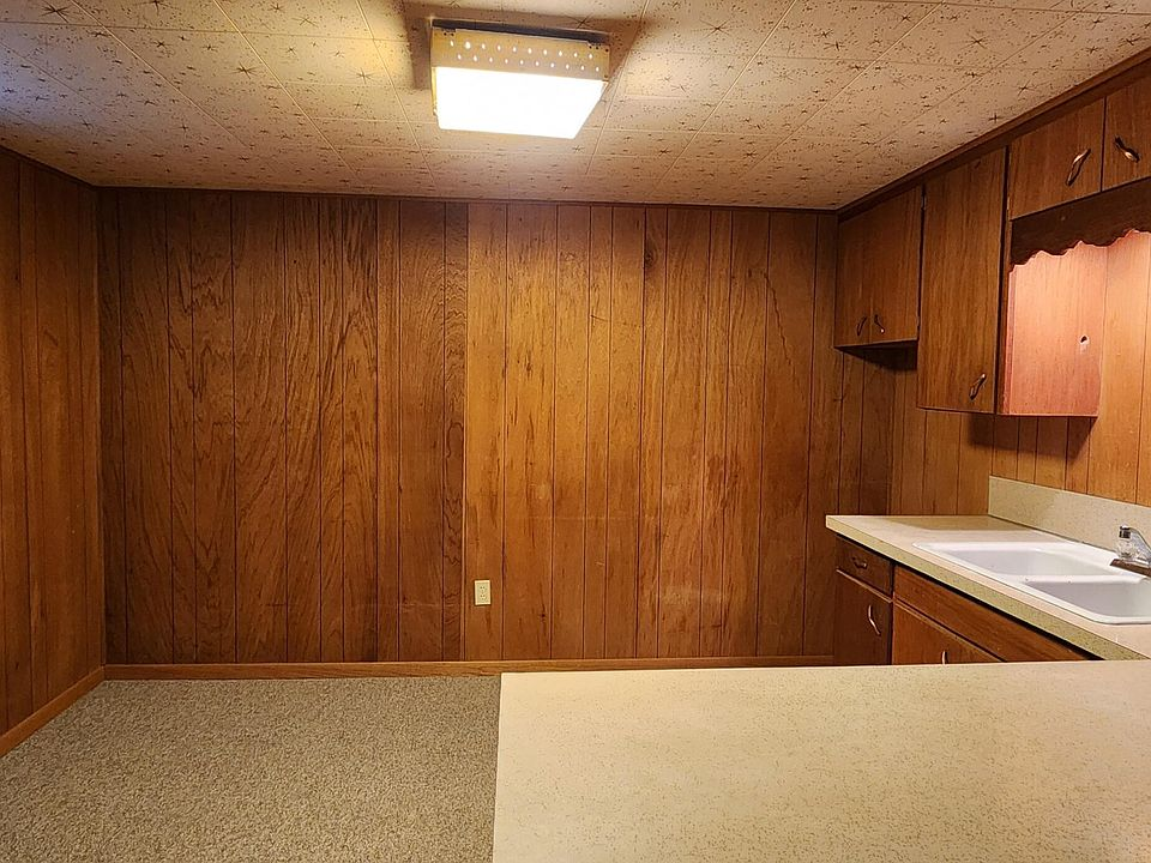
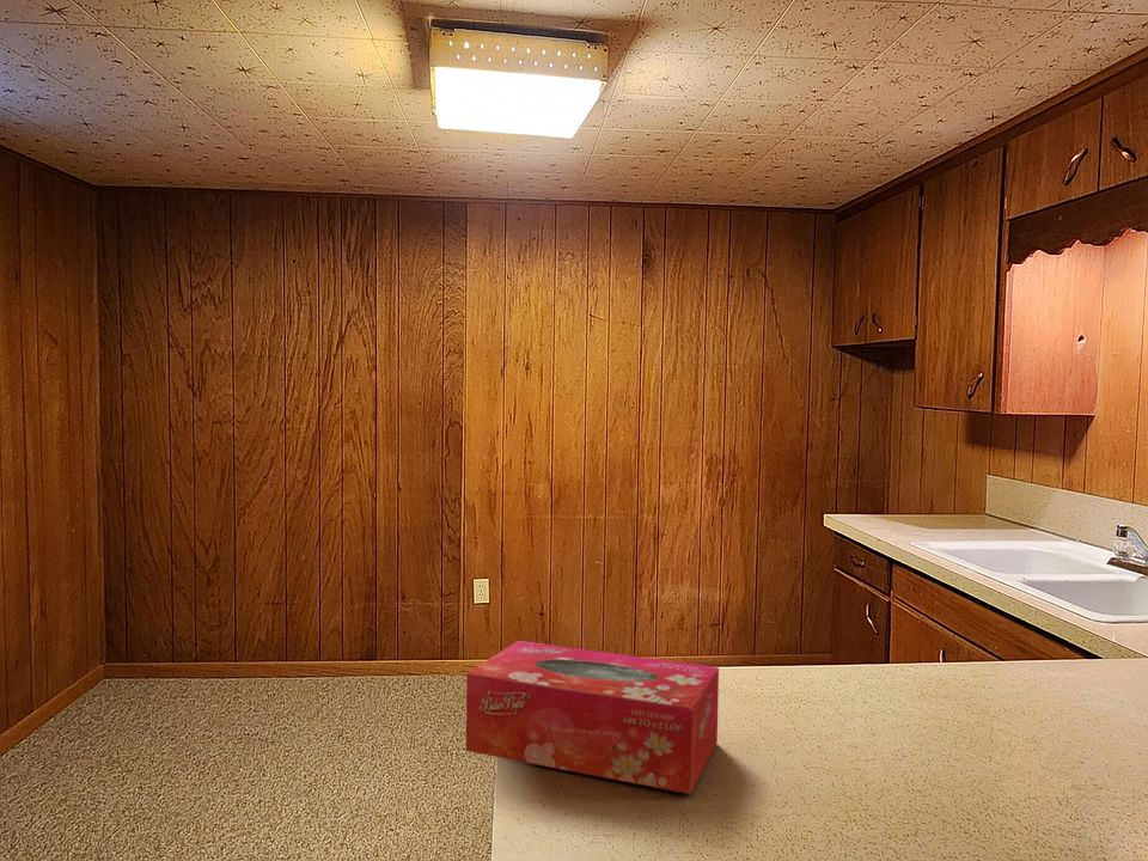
+ tissue box (594, 708)
